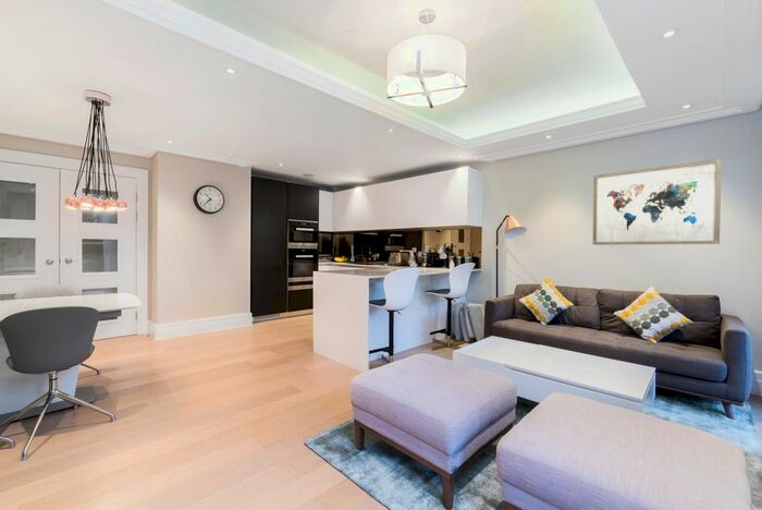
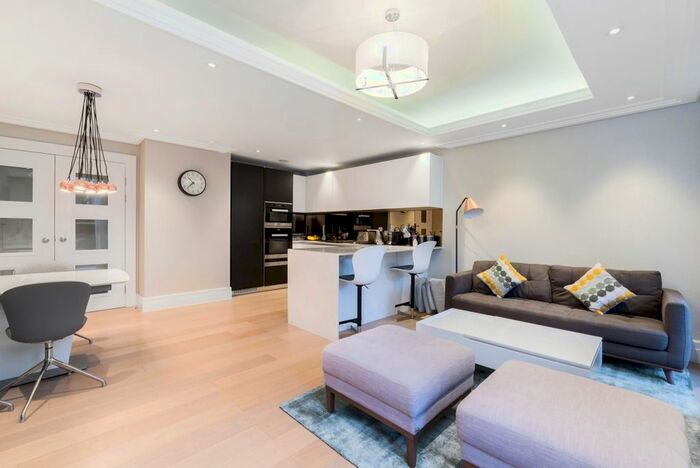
- wall art (650, 206)
